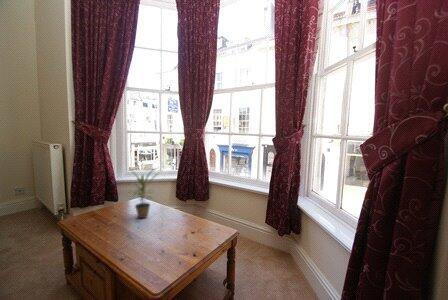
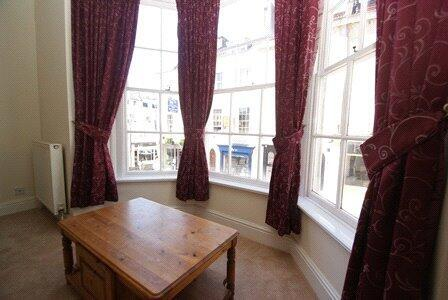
- potted plant (144, 192)
